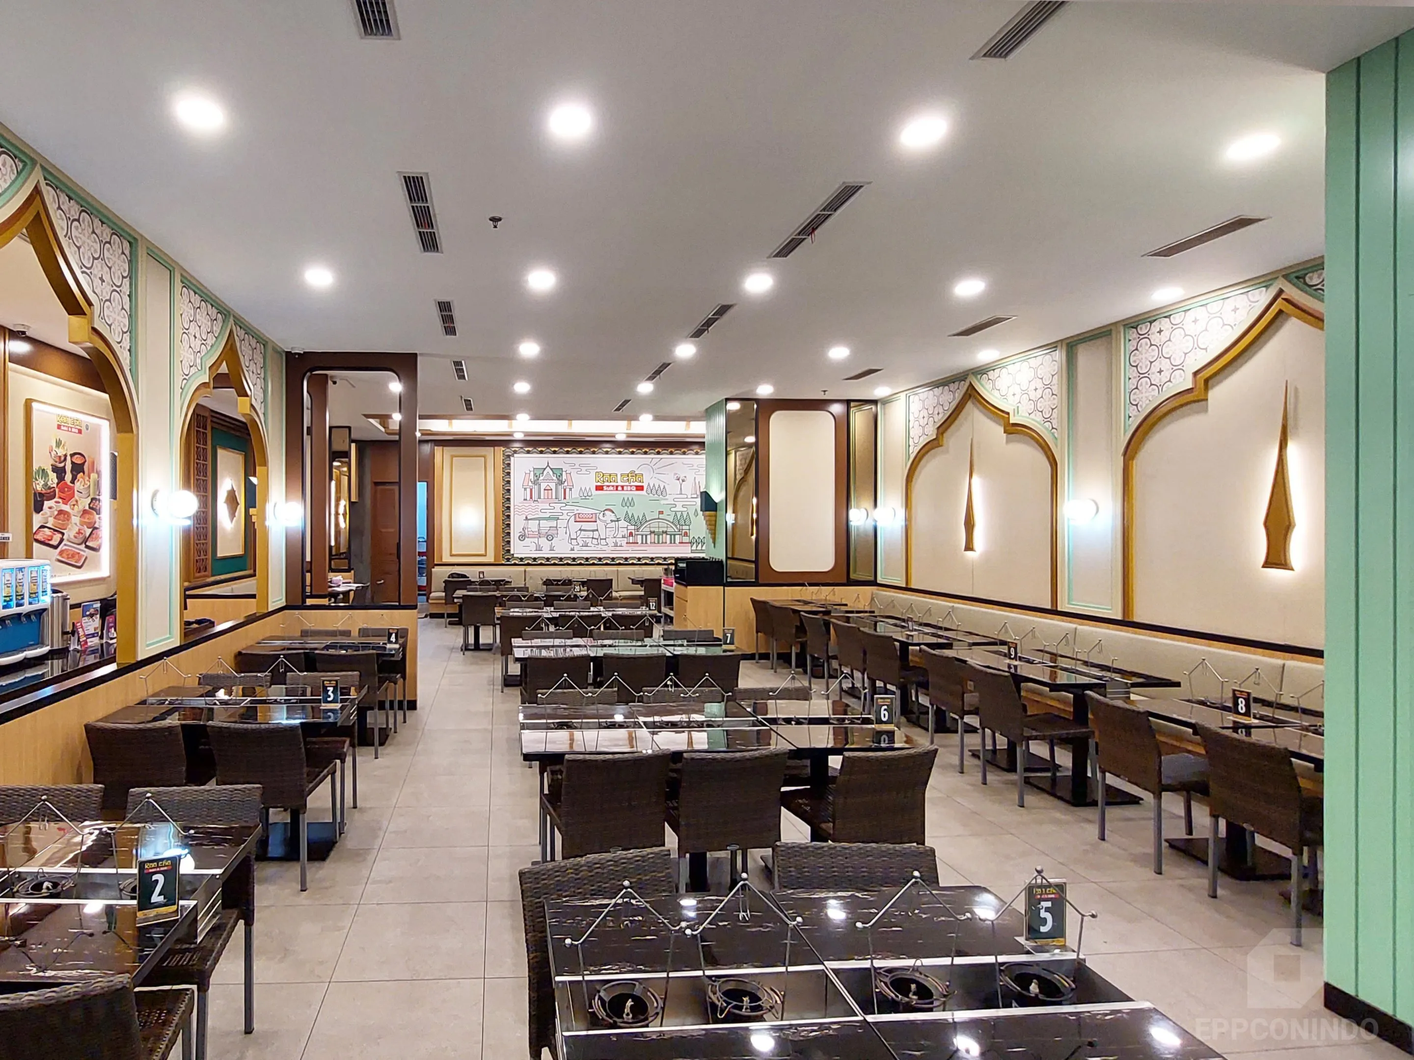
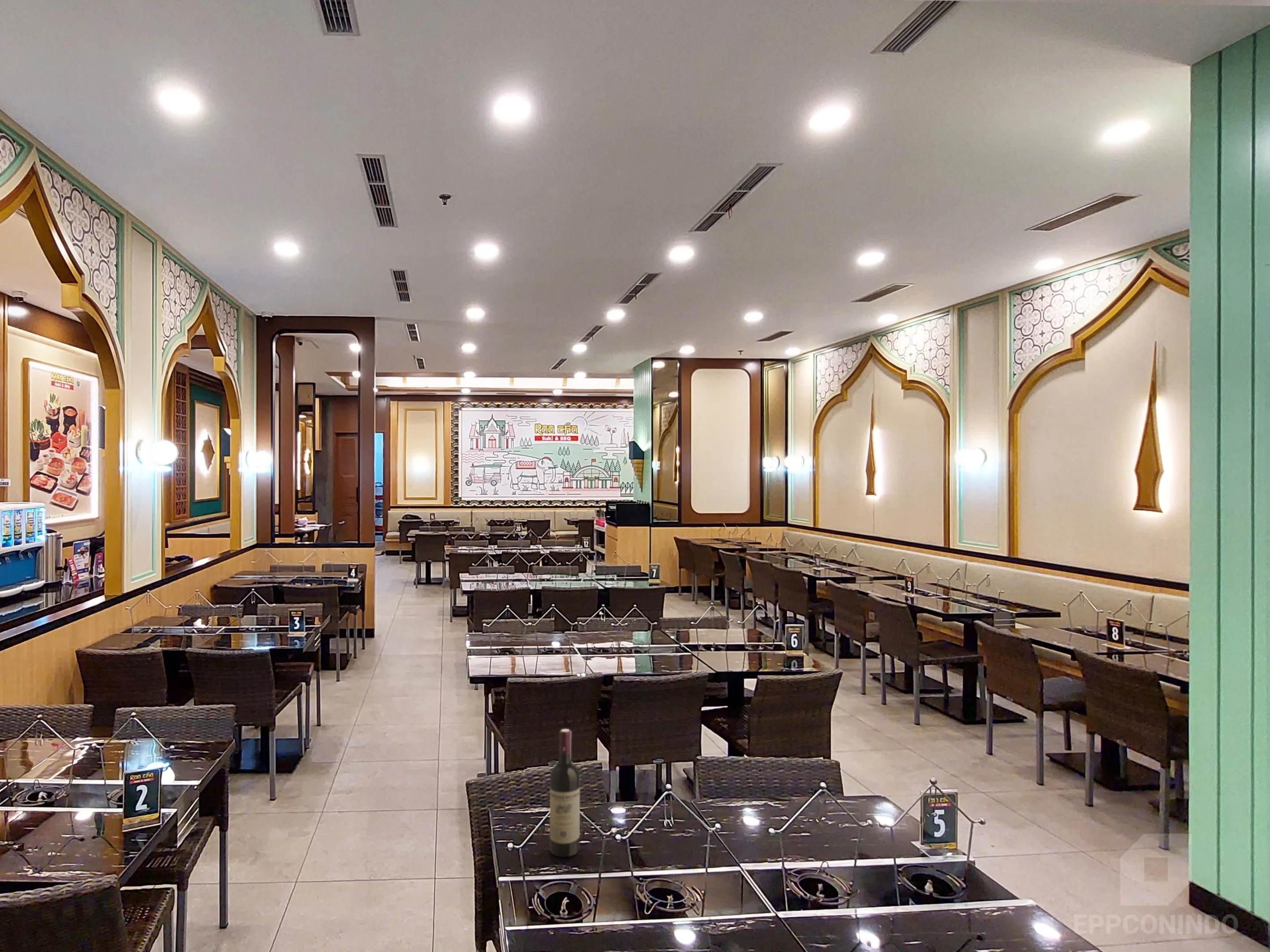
+ wine bottle (565, 790)
